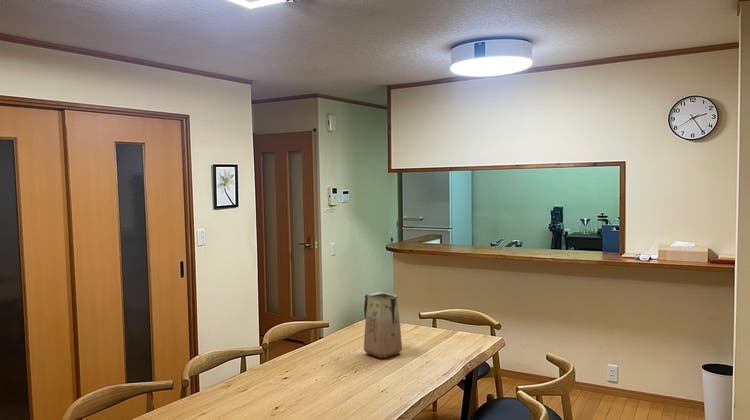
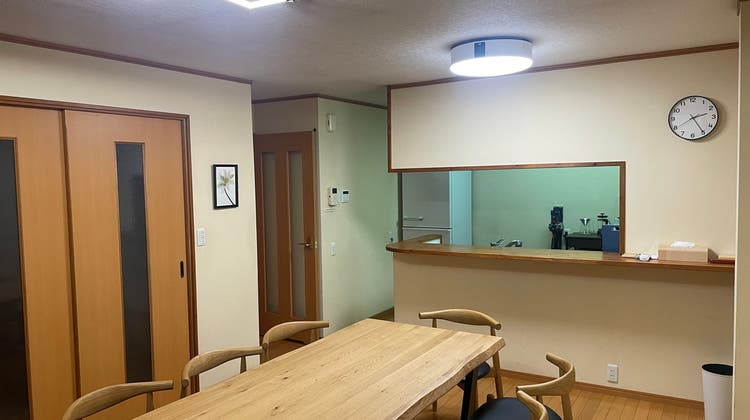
- vase (380, 323)
